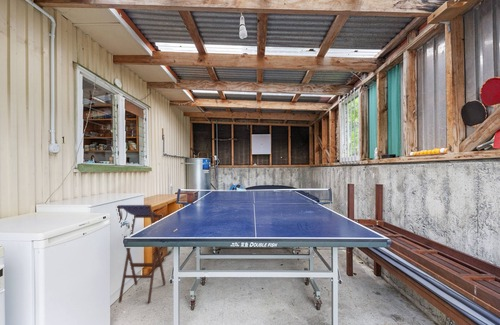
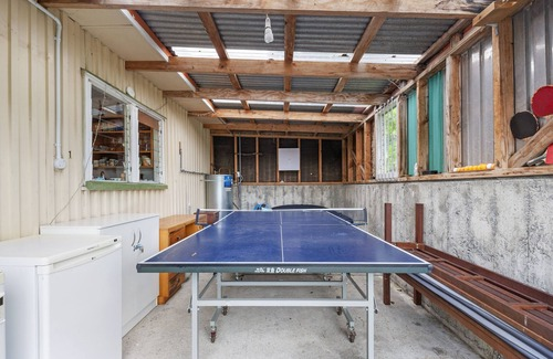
- stool (154, 251)
